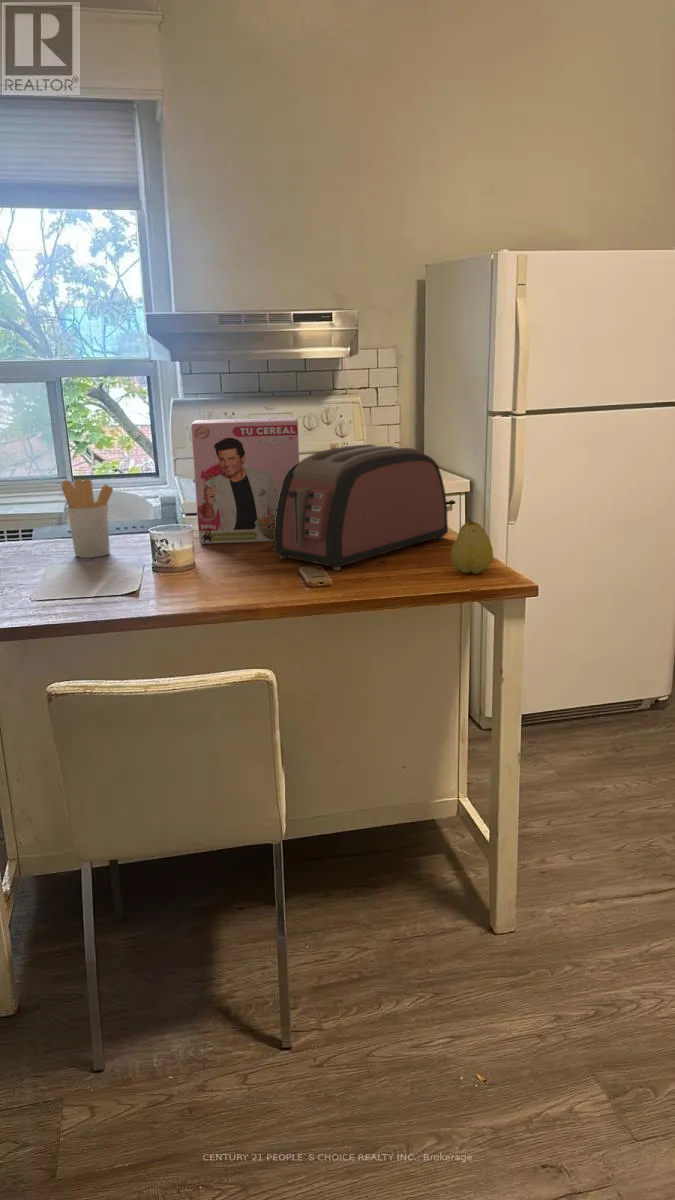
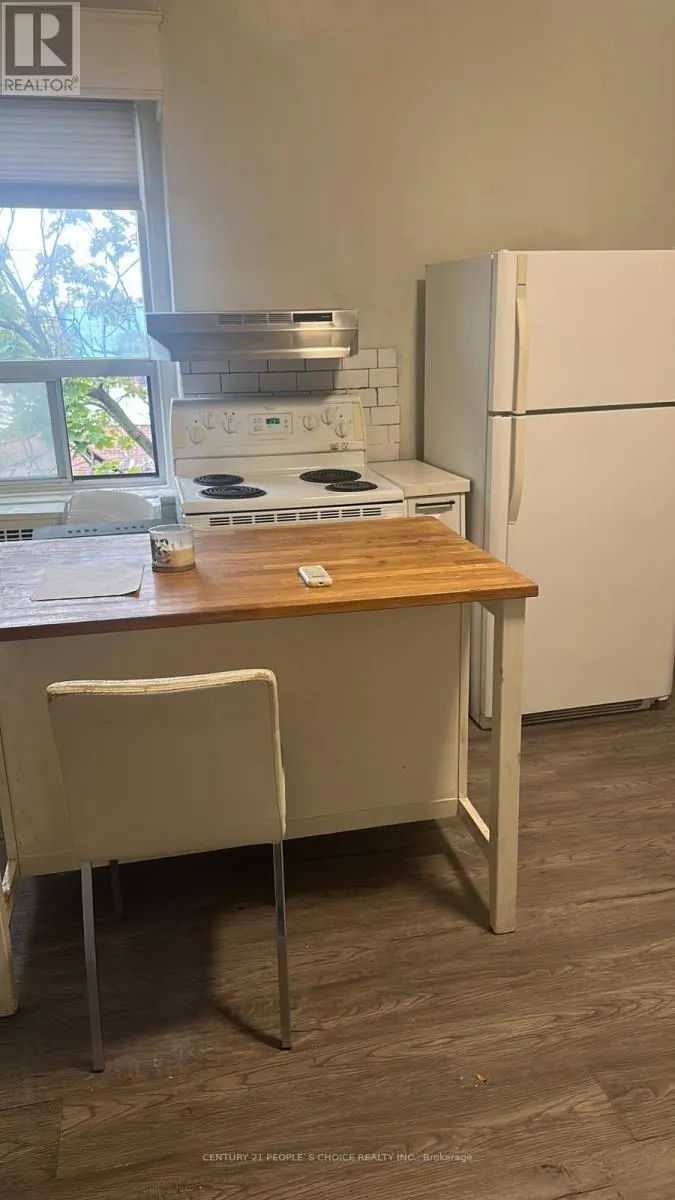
- utensil holder (85, 515)
- toaster (359, 500)
- fruit (472, 544)
- cereal box (248, 480)
